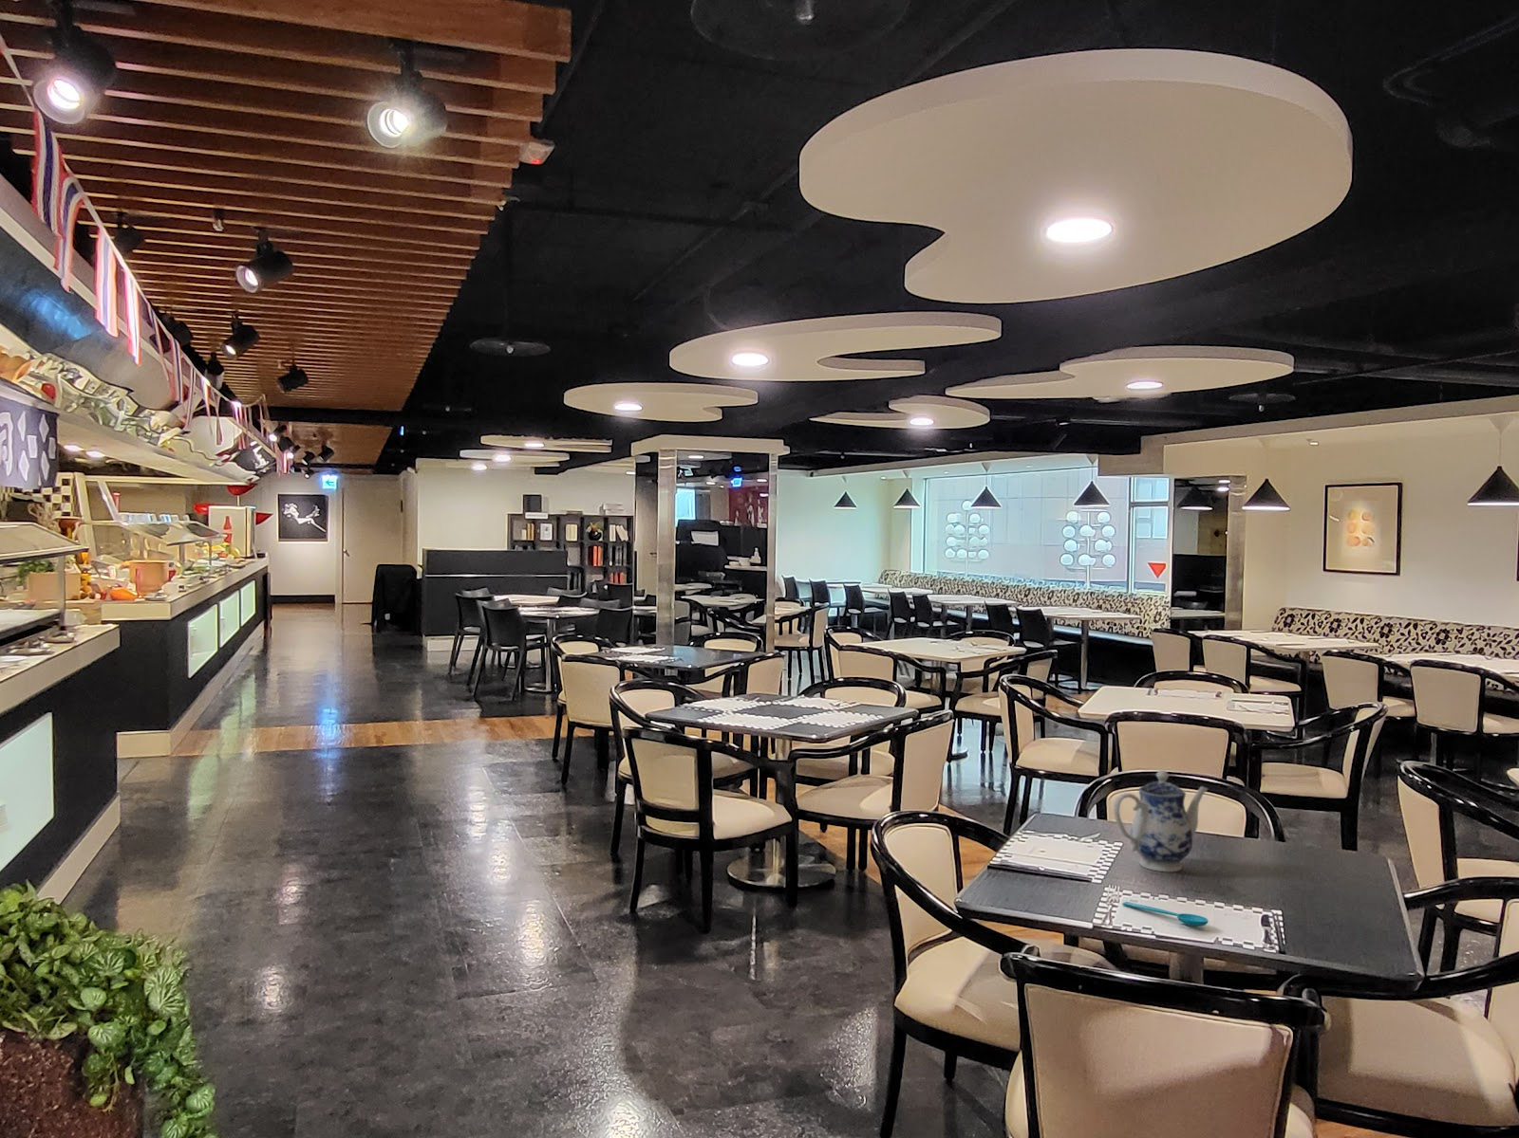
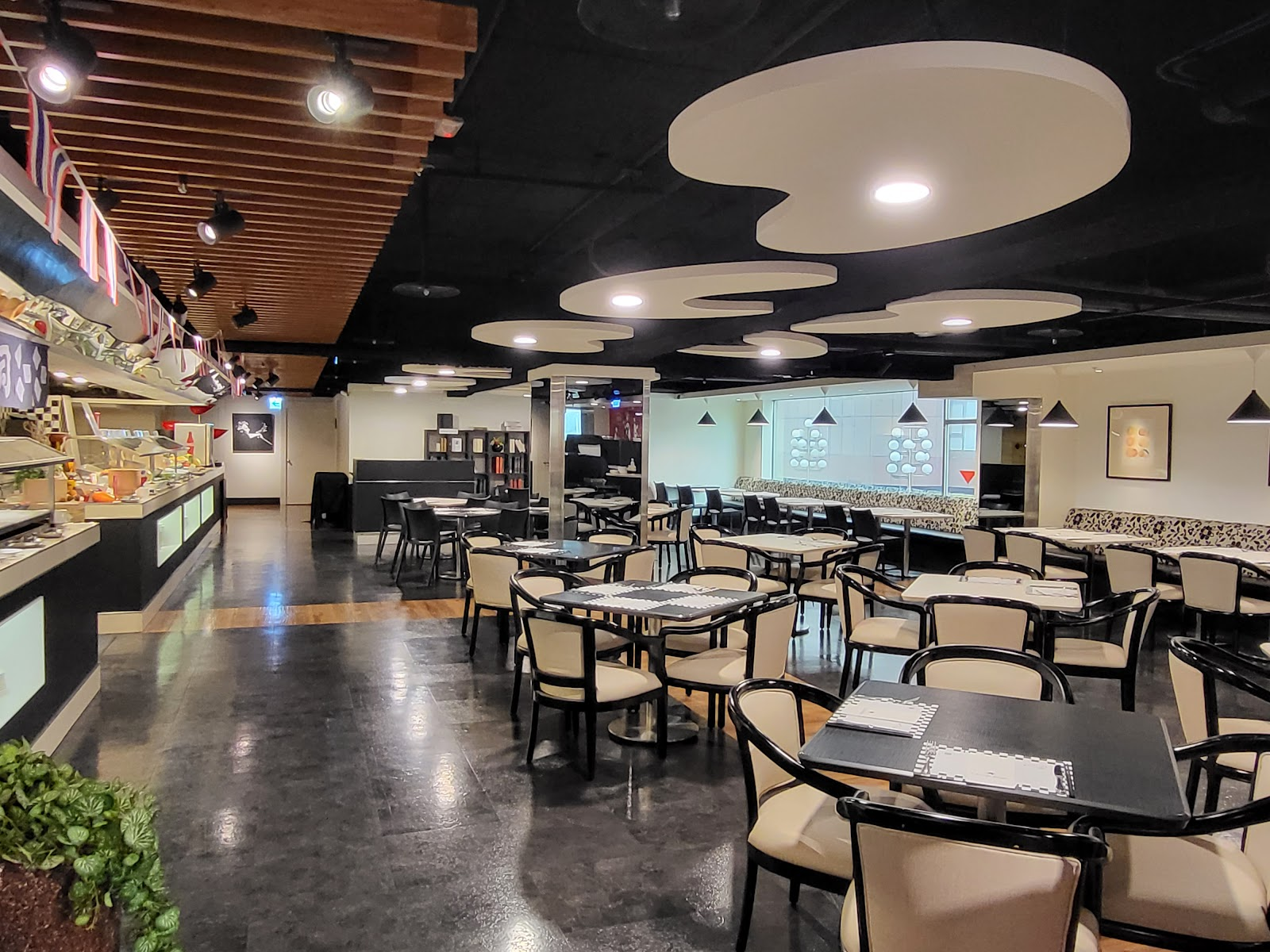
- spoon (1164, 911)
- teapot (1161, 818)
